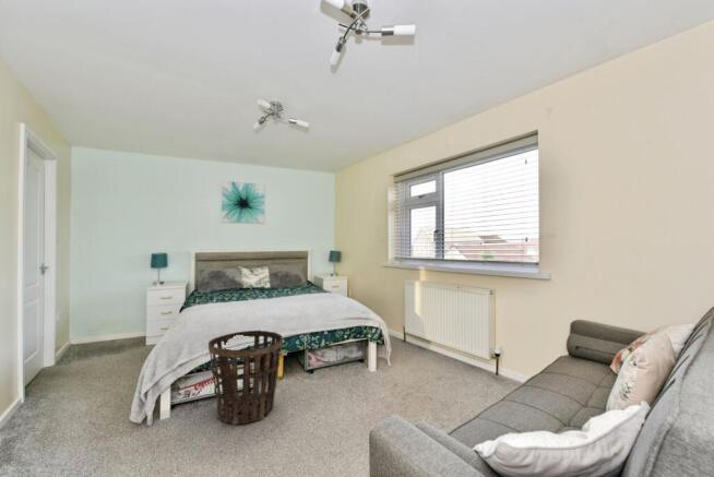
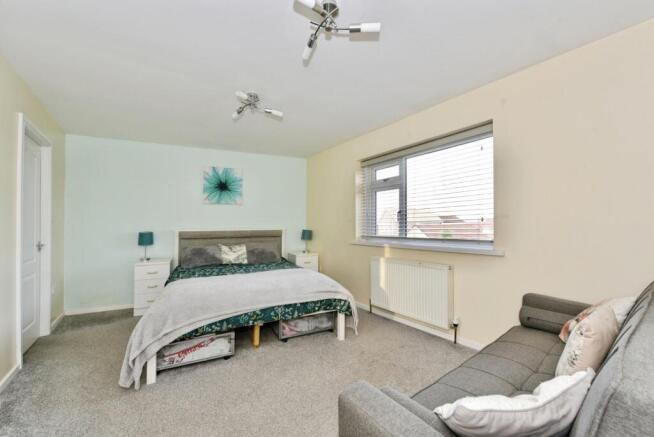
- basket (246, 373)
